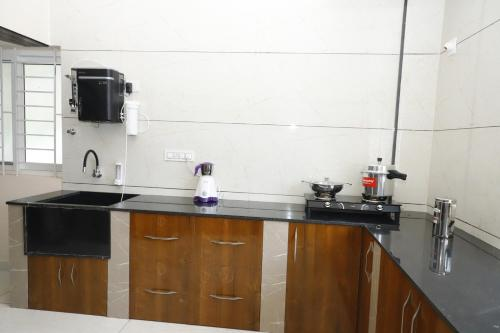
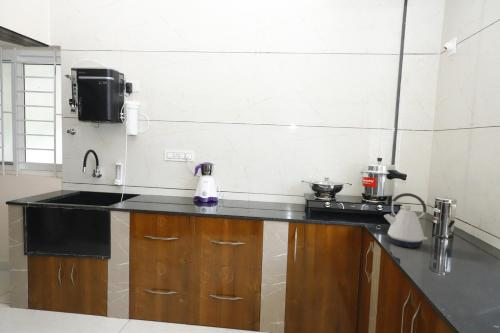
+ kettle (405, 218)
